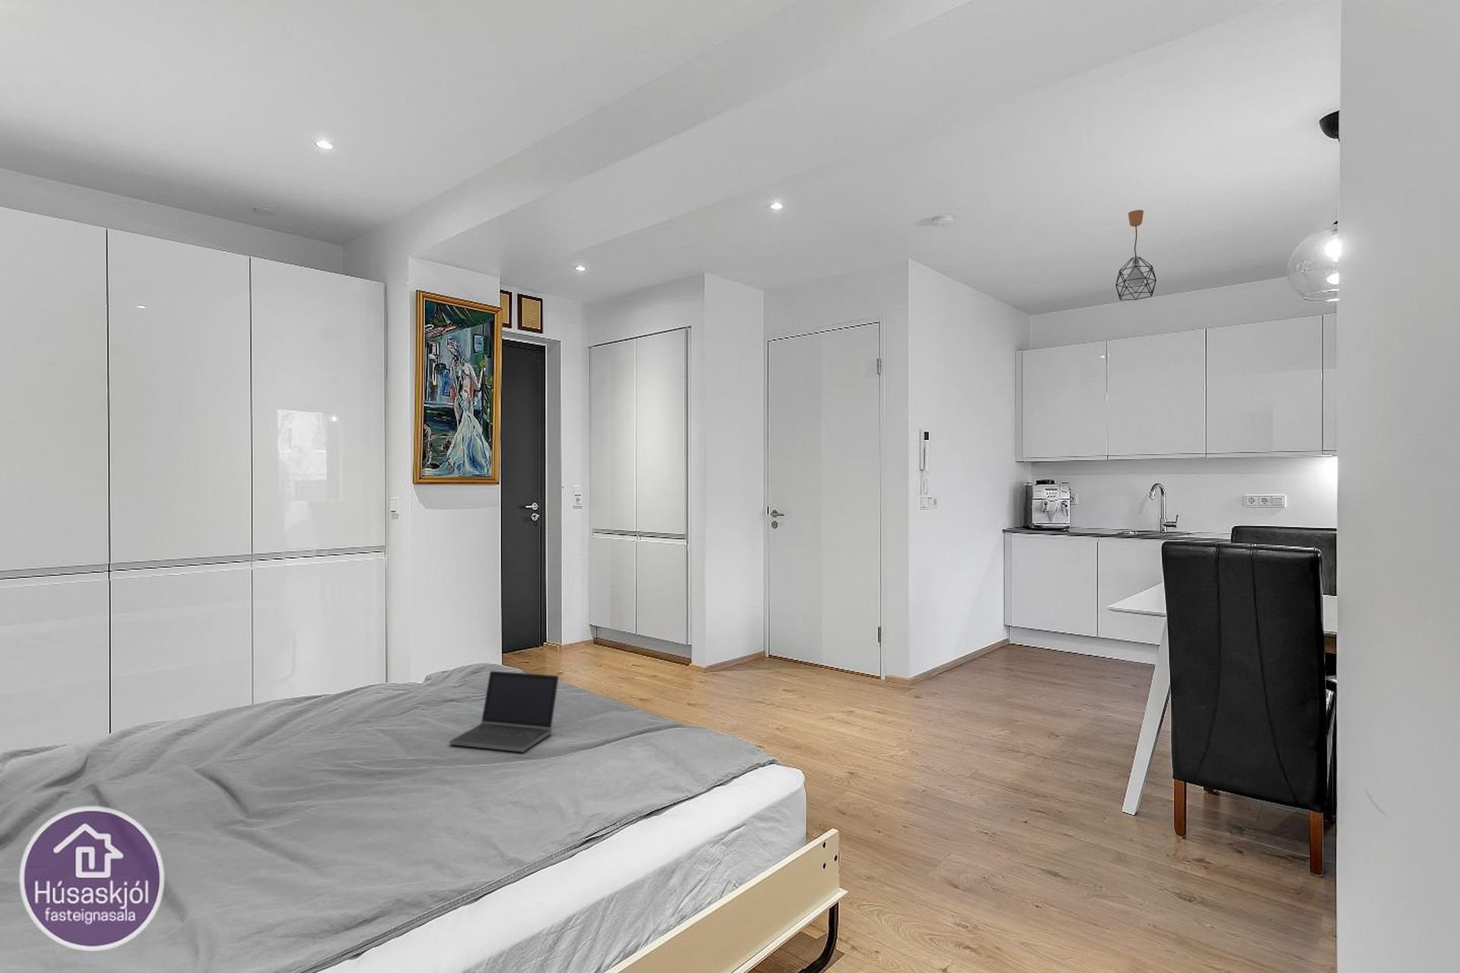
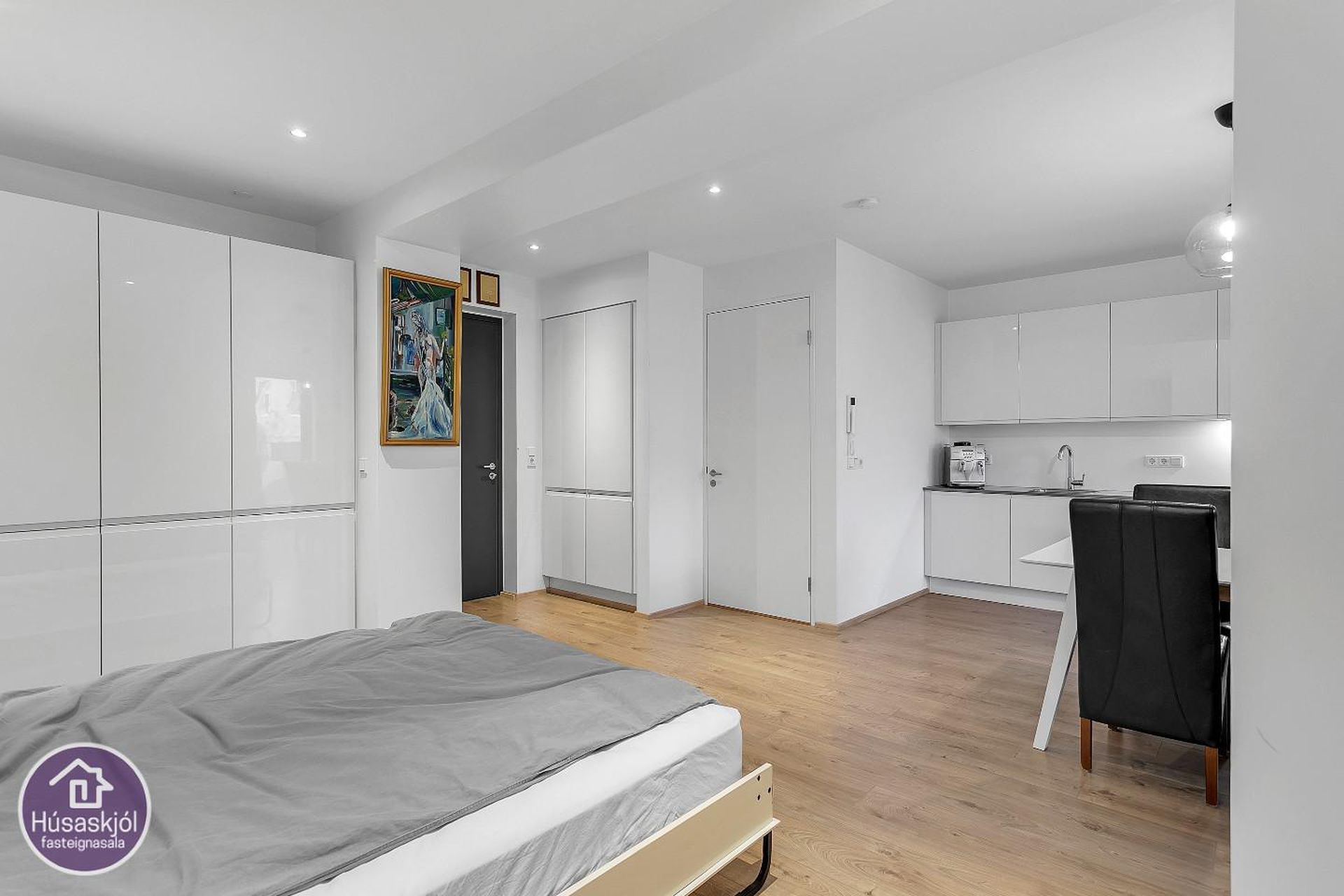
- pendant light (1135, 254)
- laptop computer (505, 708)
